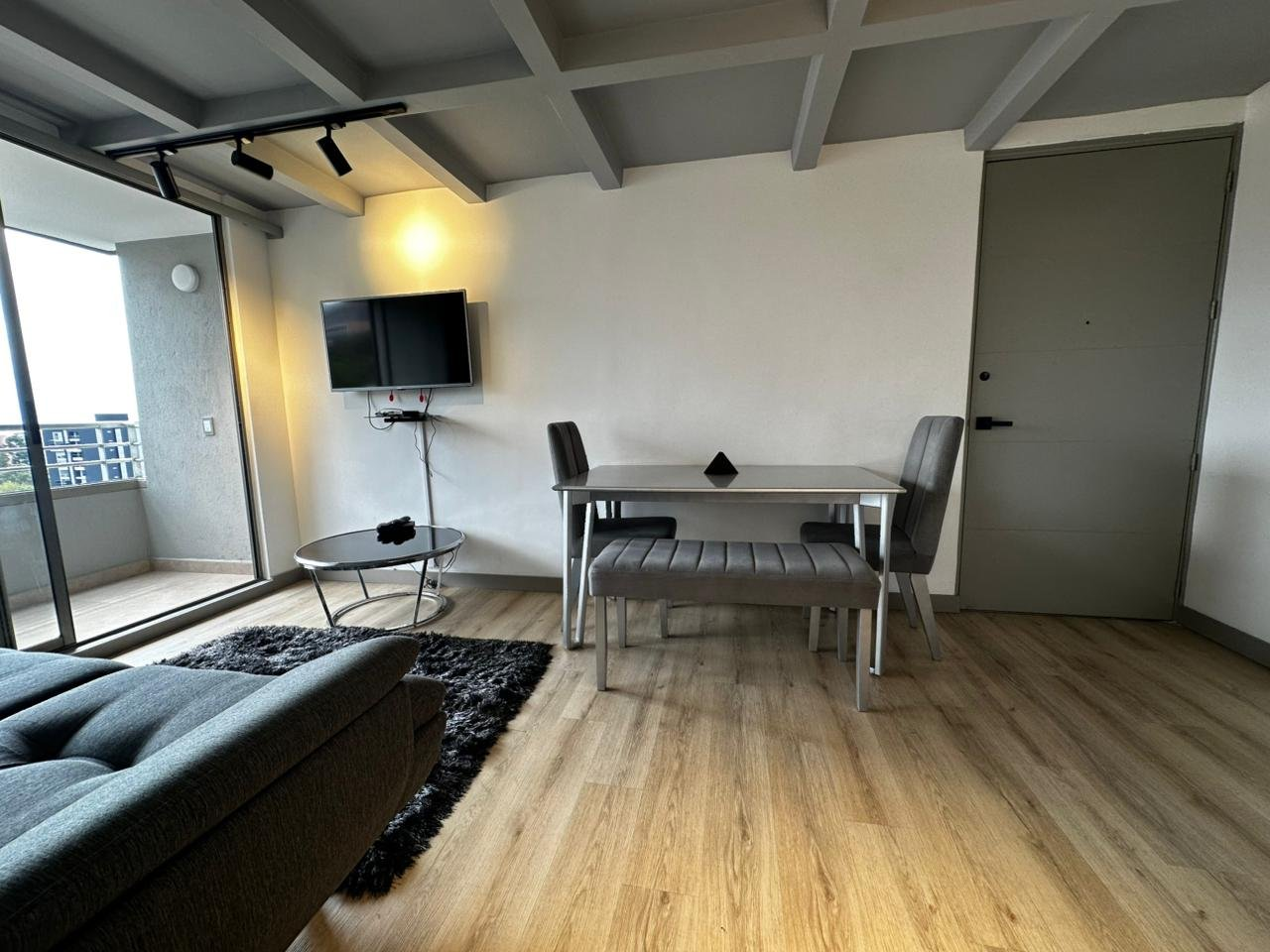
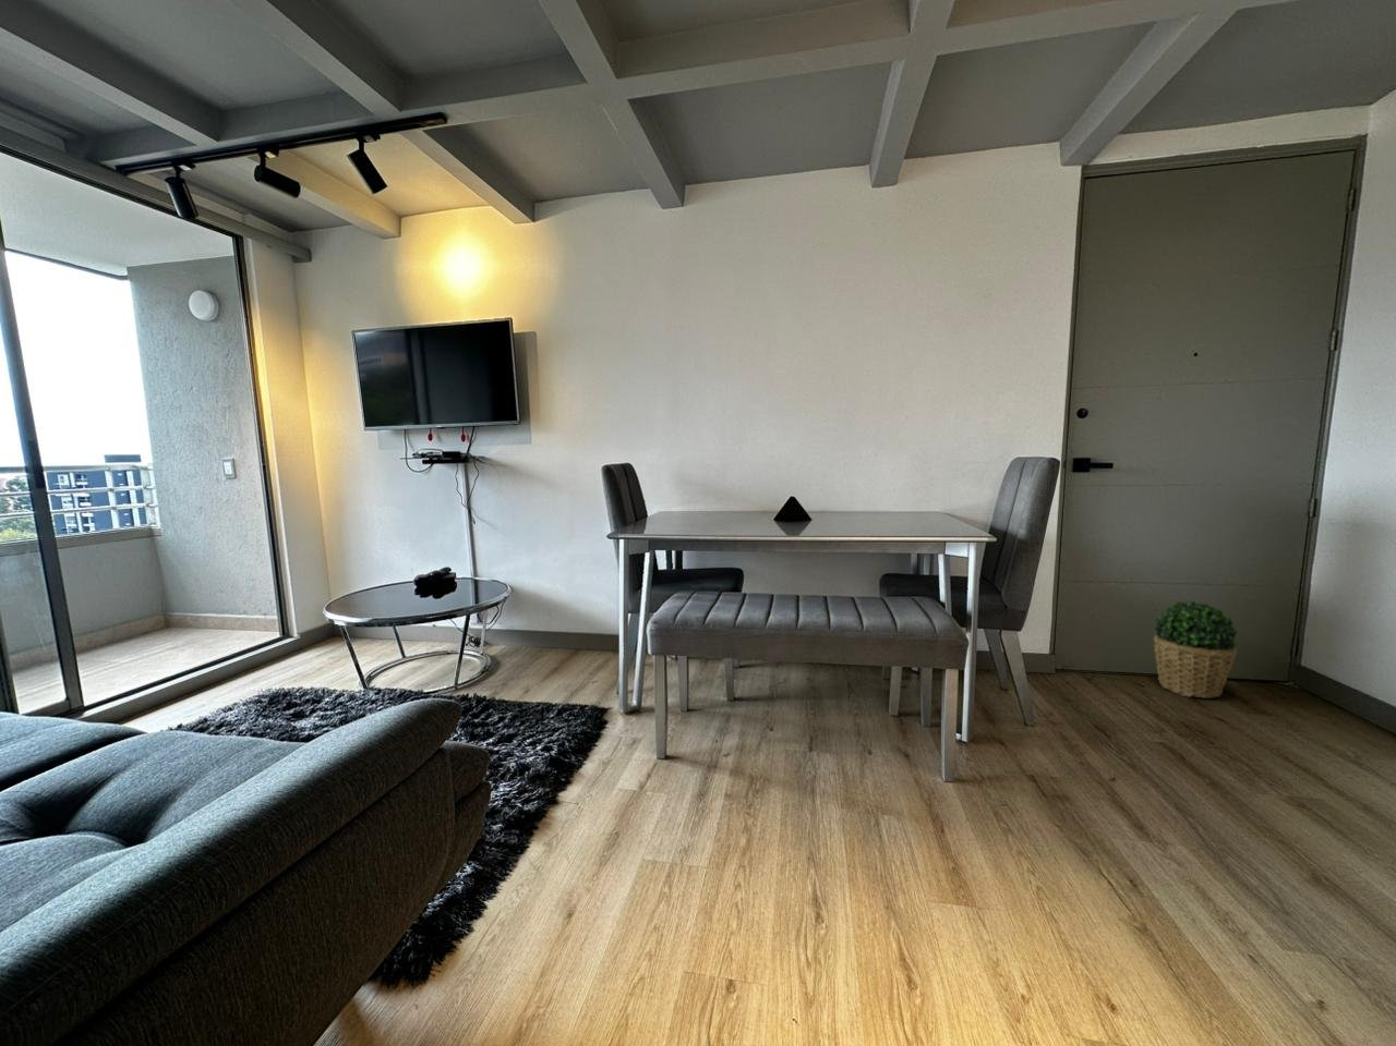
+ potted plant (1192, 646)
